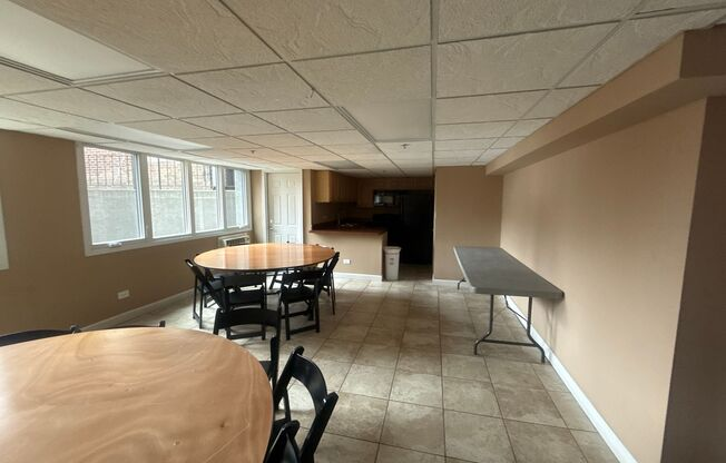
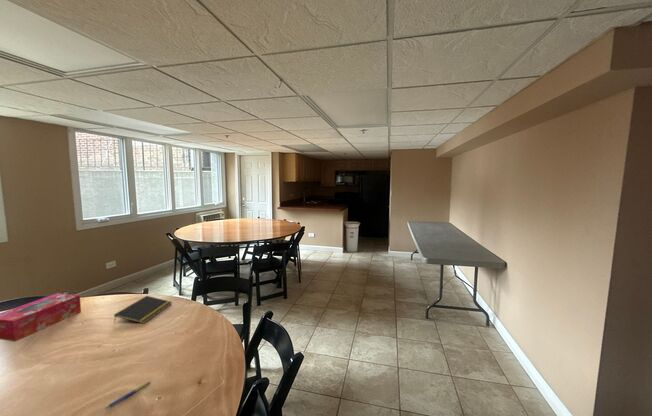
+ notepad (145, 308)
+ tissue box (38, 314)
+ pen (129, 393)
